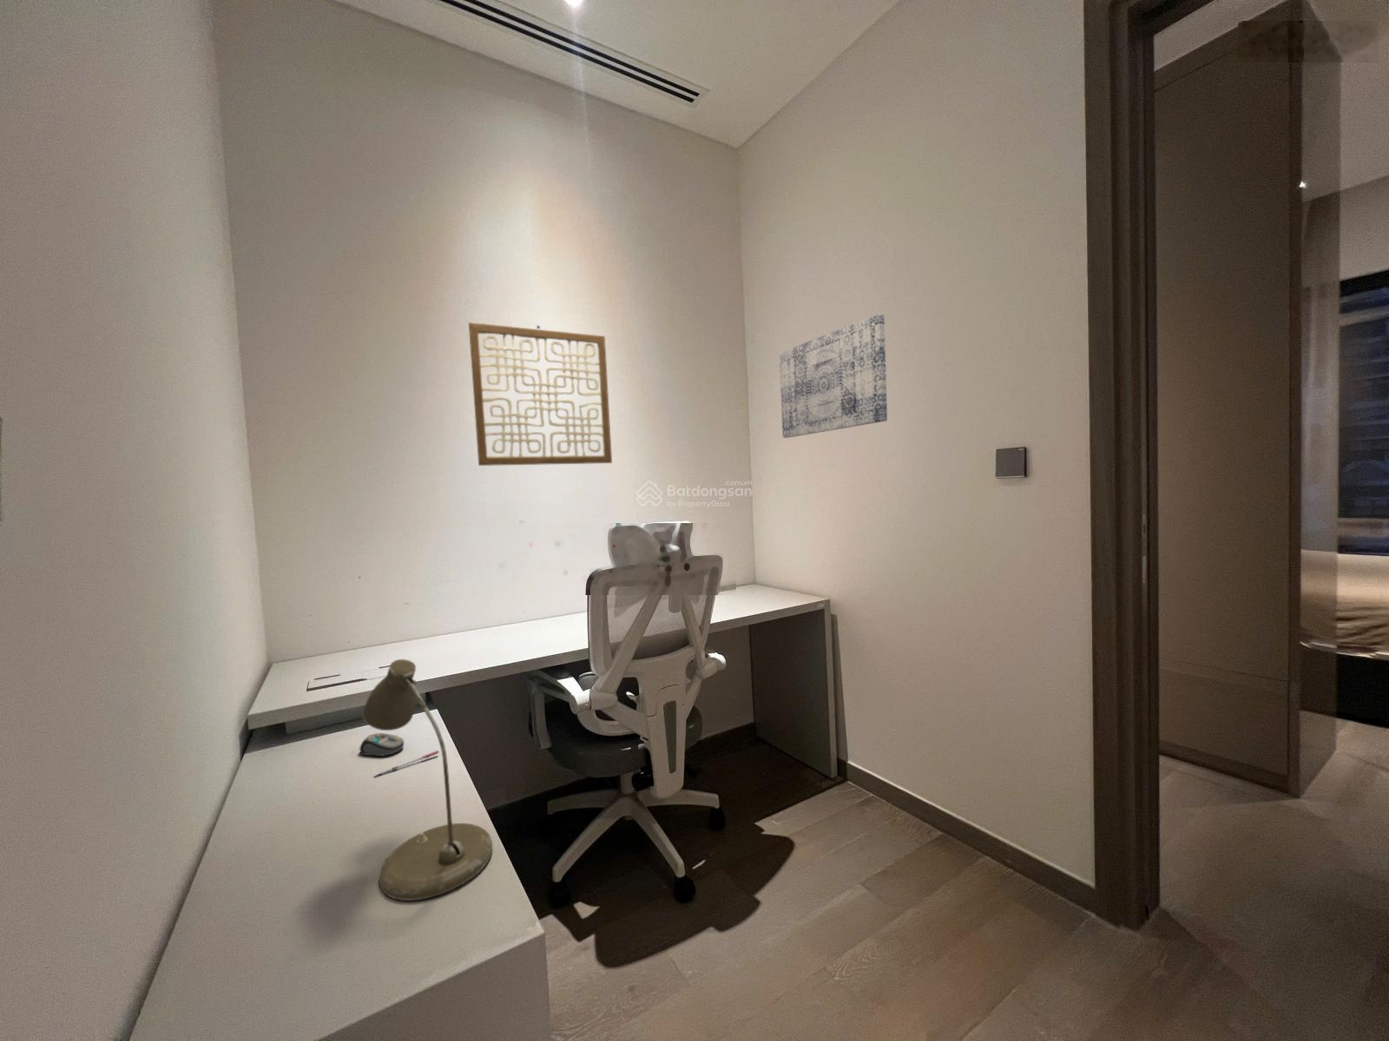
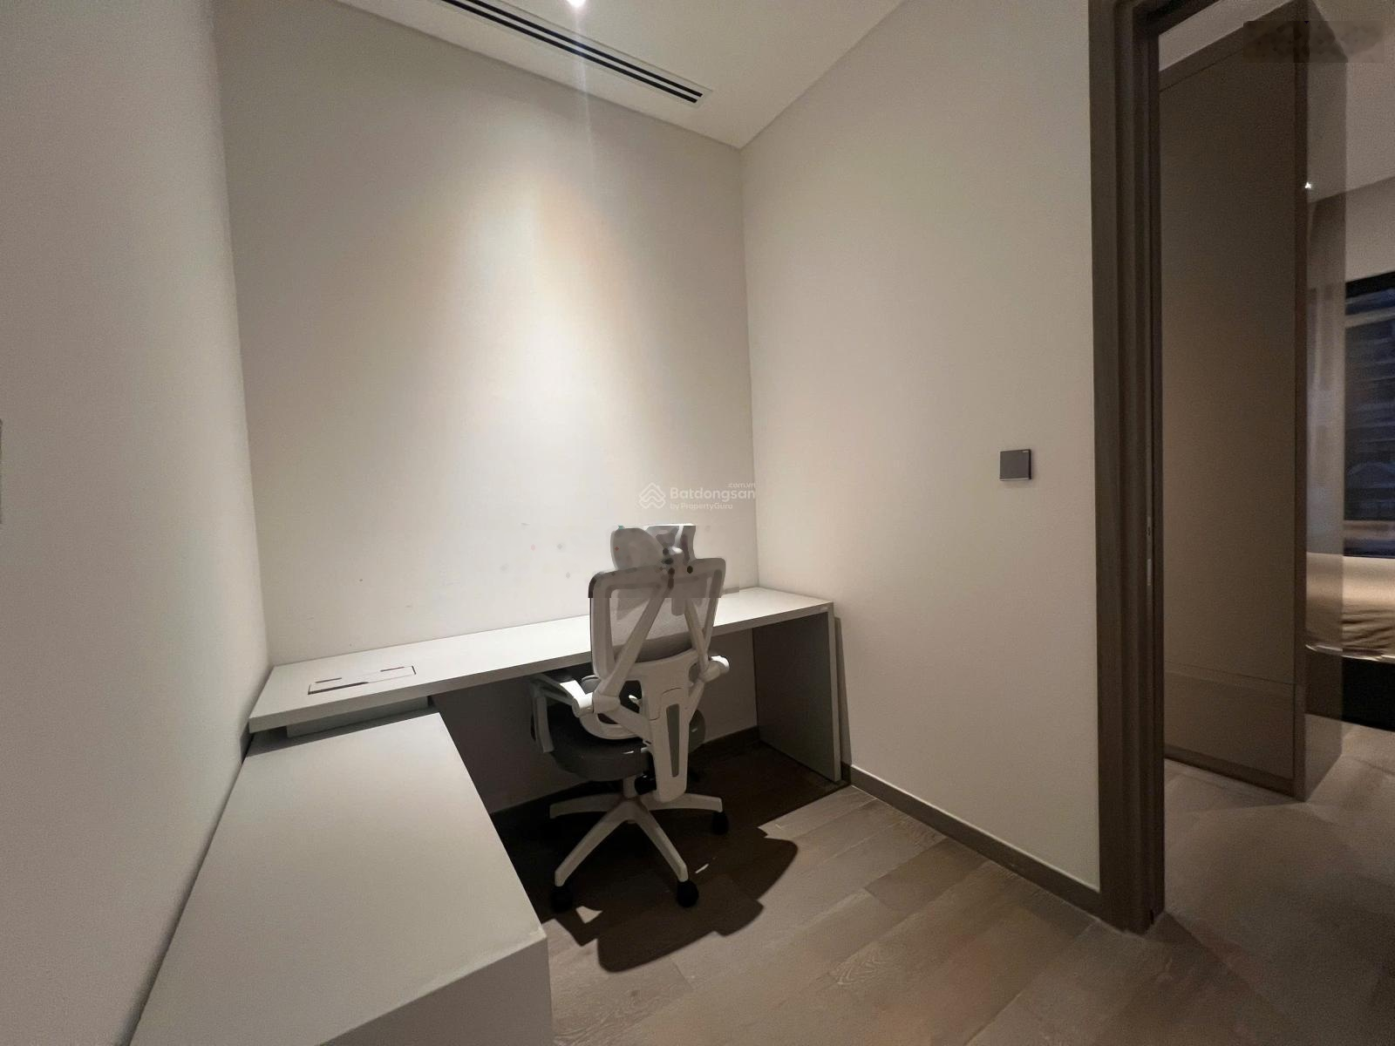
- desk lamp (443, 763)
- pen (407, 763)
- wall art (827, 383)
- computer mouse (381, 742)
- wall art (545, 393)
